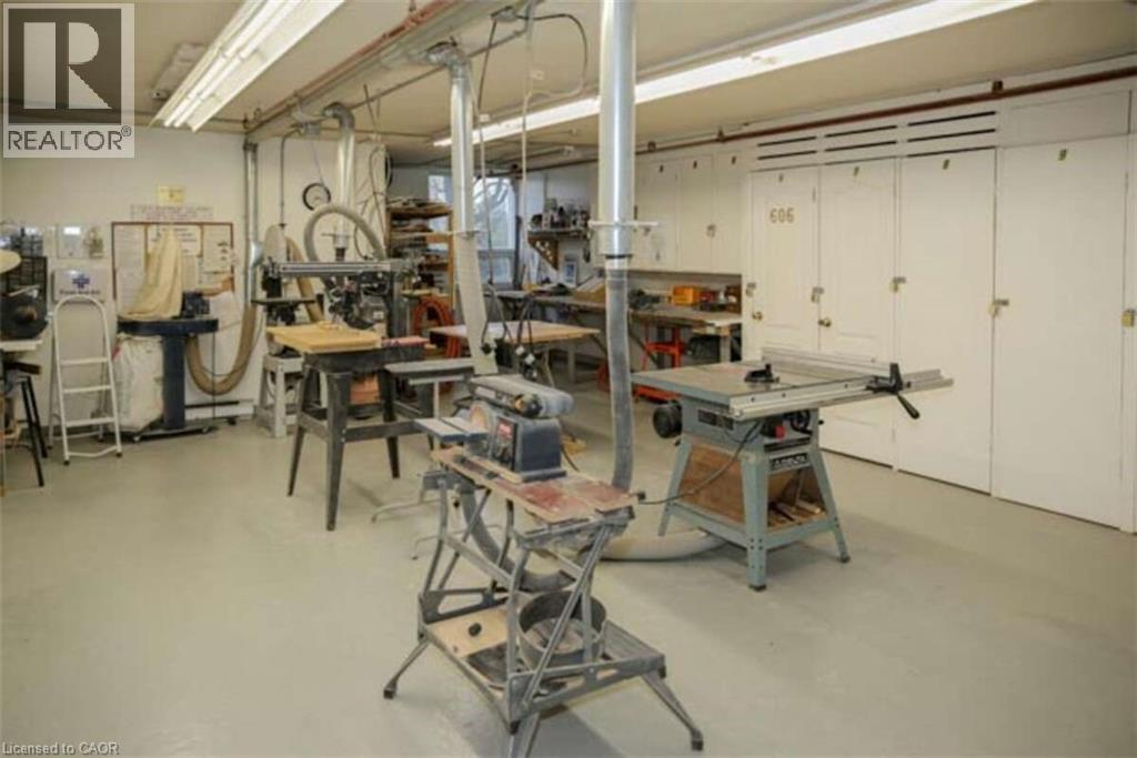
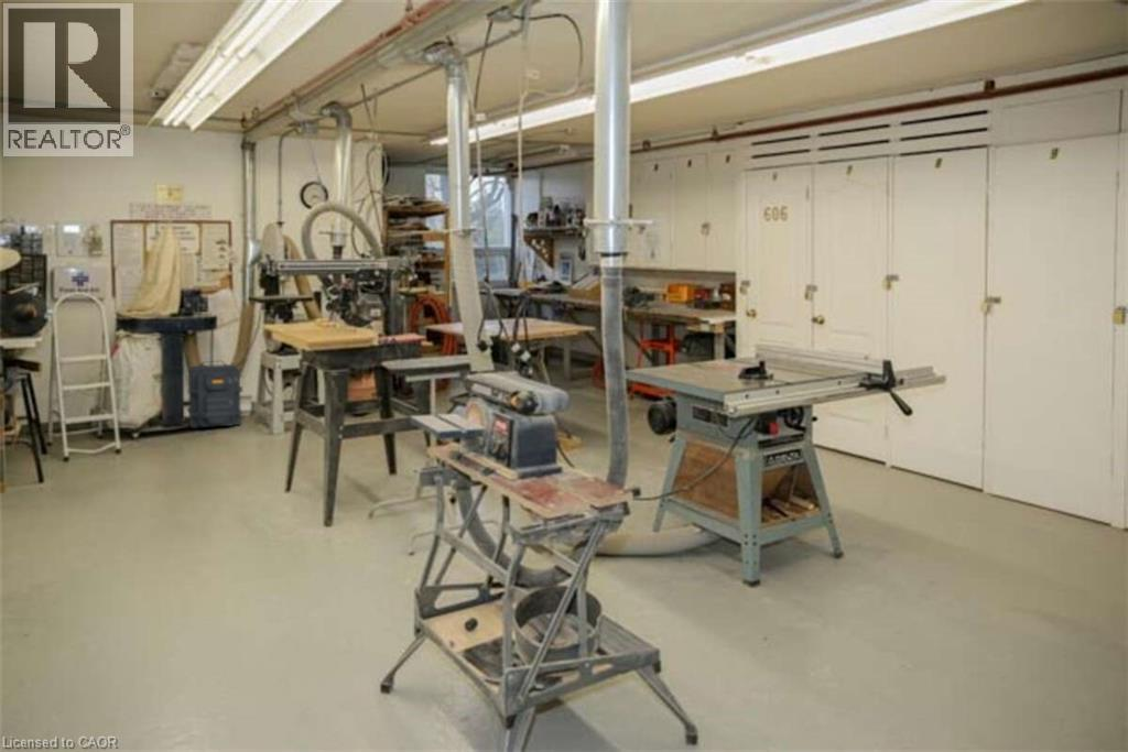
+ backpack (214, 393)
